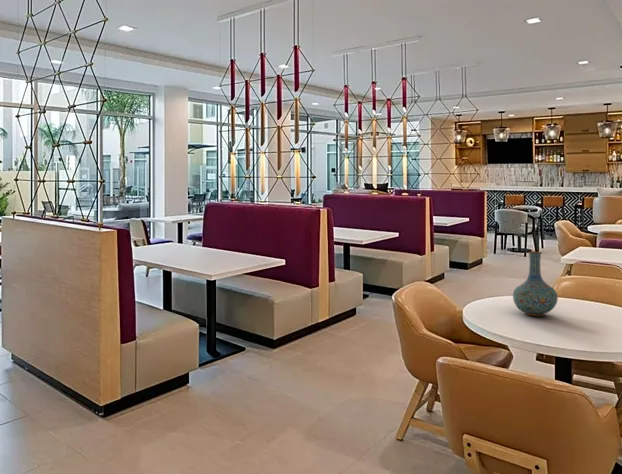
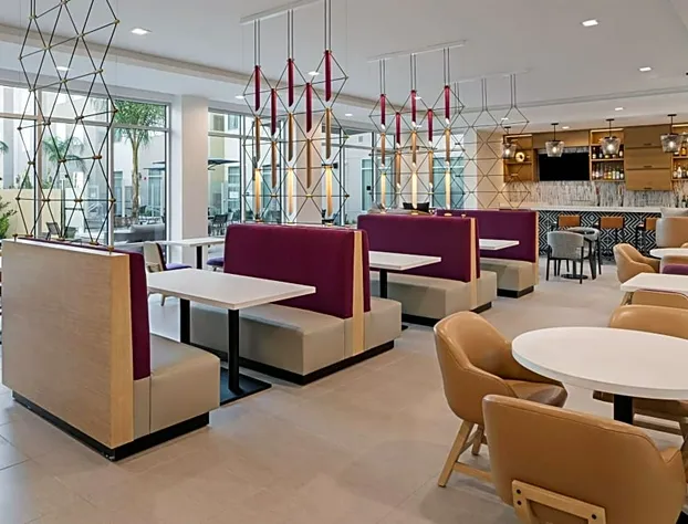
- vase (535, 283)
